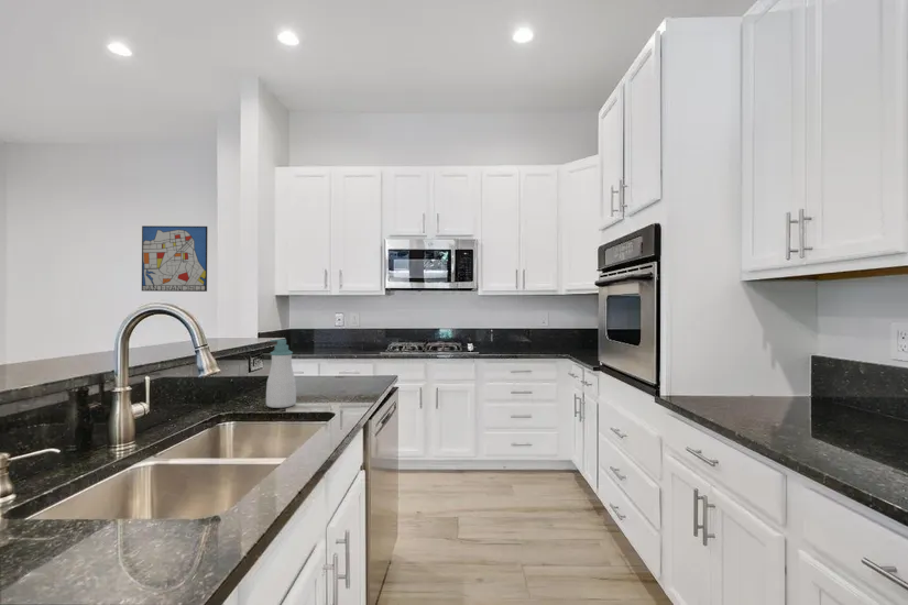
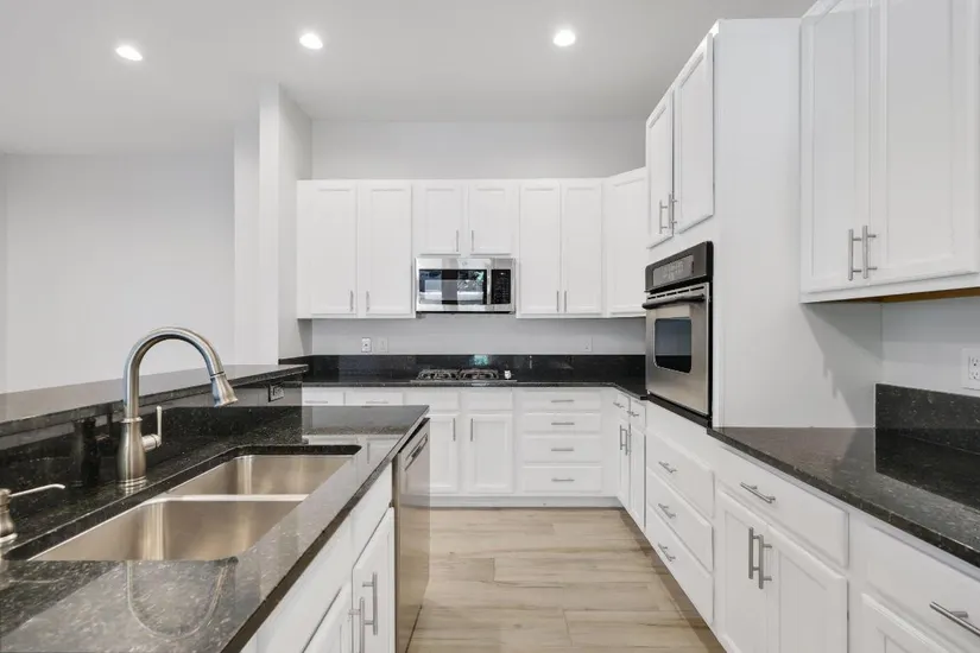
- wall art (174, 258)
- soap bottle (281, 372)
